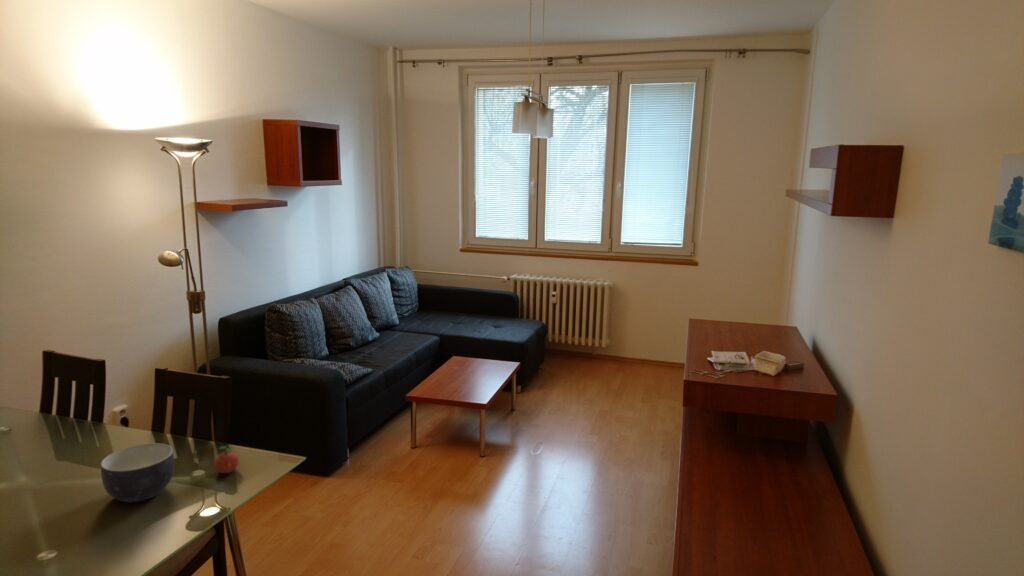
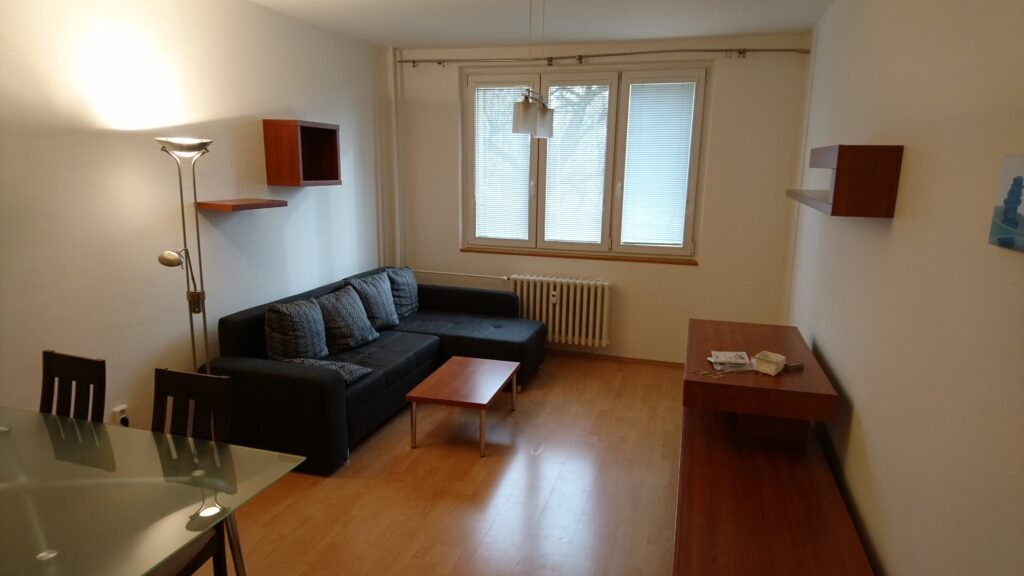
- bowl (139, 475)
- apple (226, 459)
